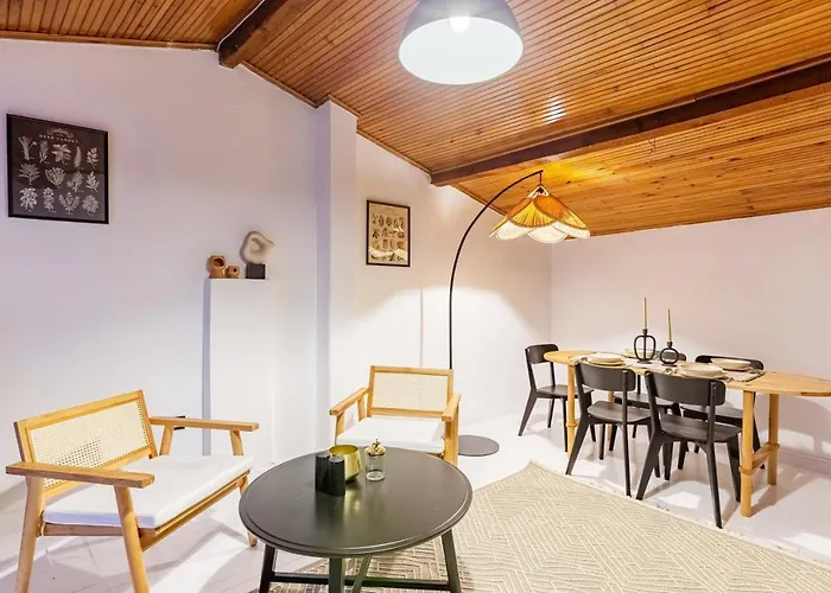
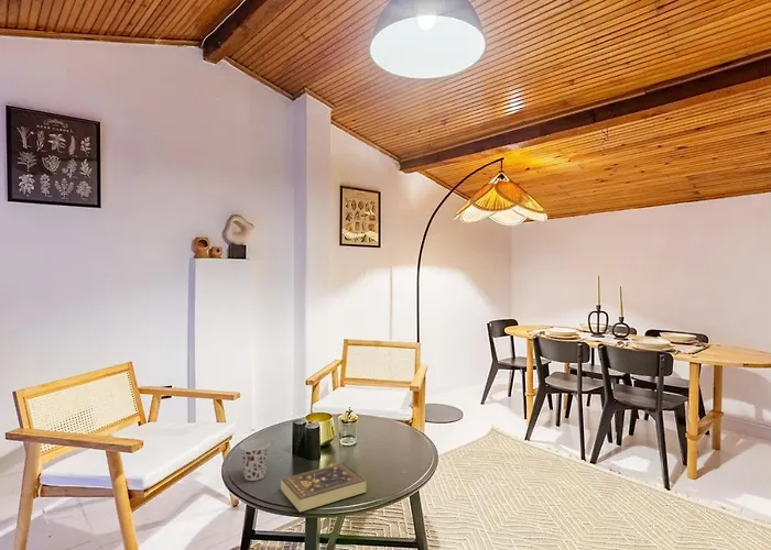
+ book (323, 485)
+ cup (254, 460)
